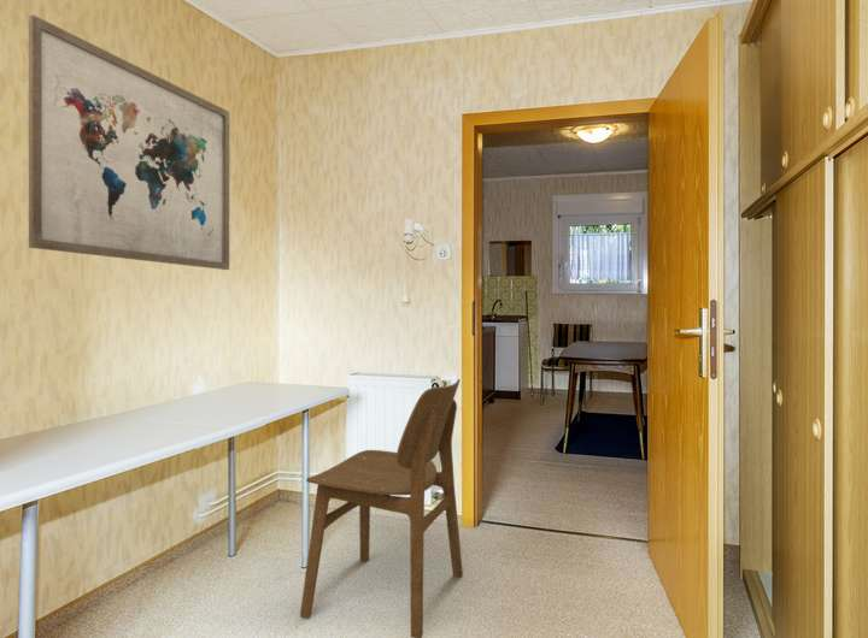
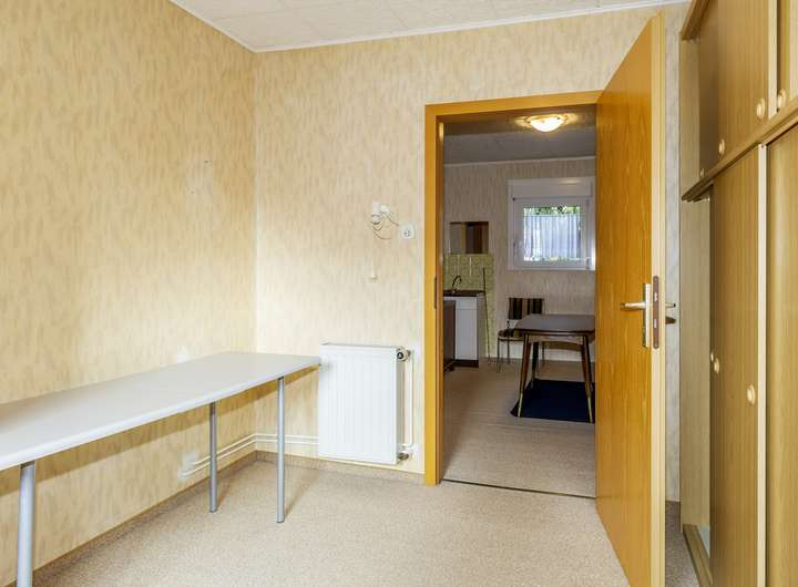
- wall art (147, 166)
- dining chair (388, 488)
